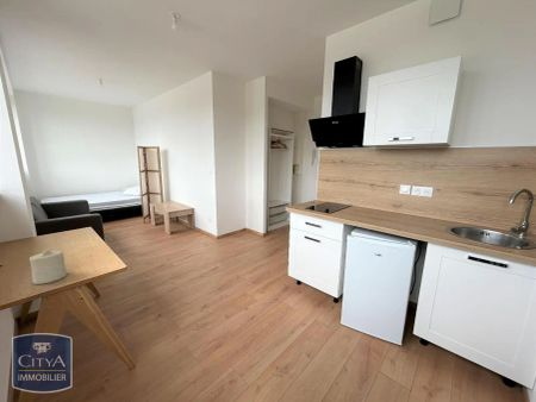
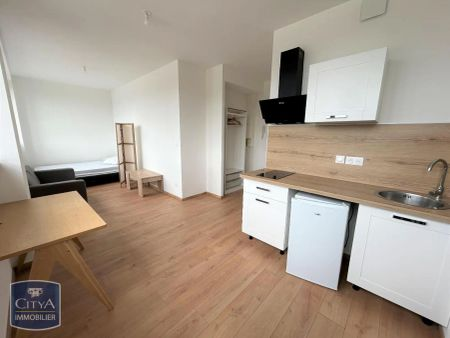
- candle (48, 264)
